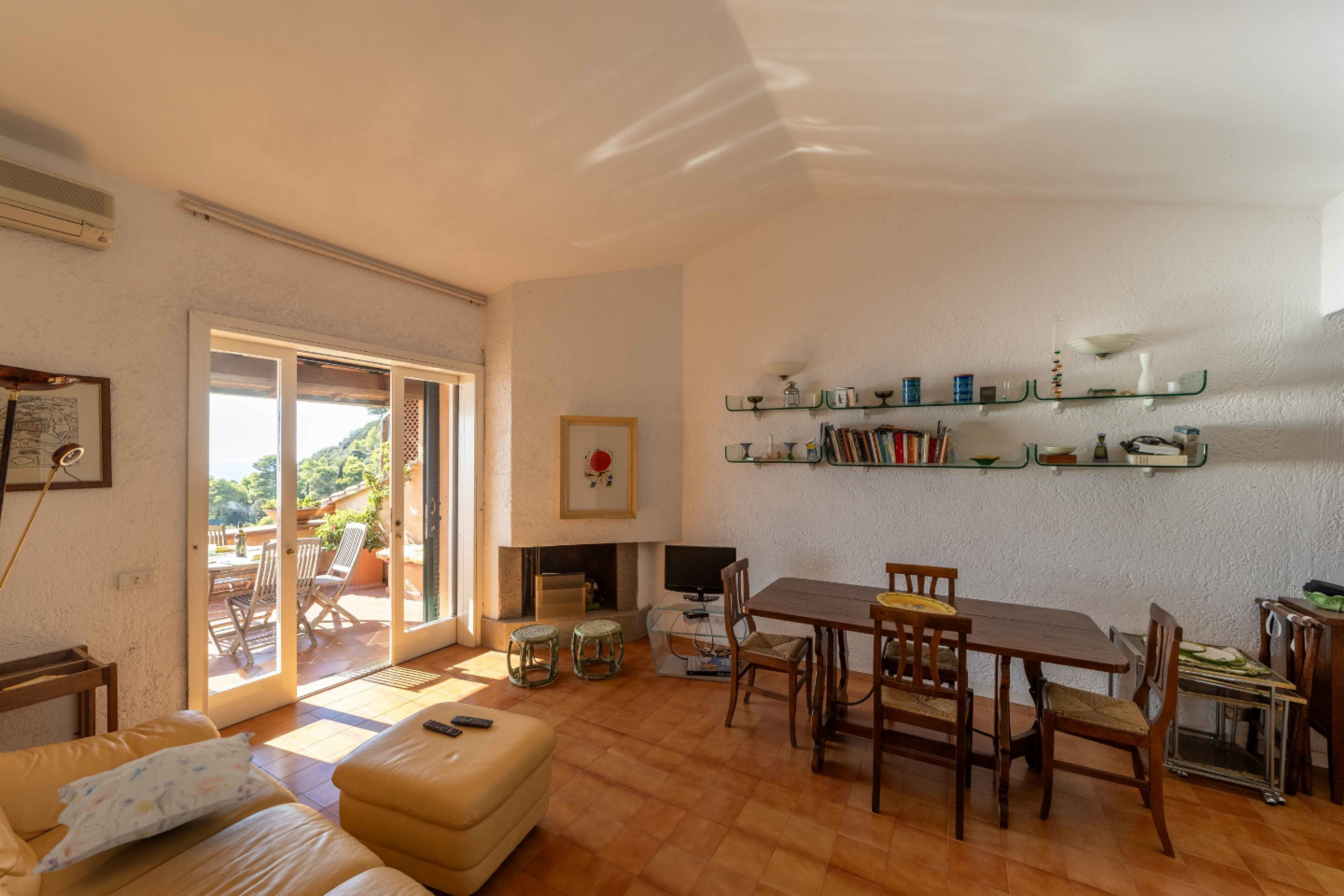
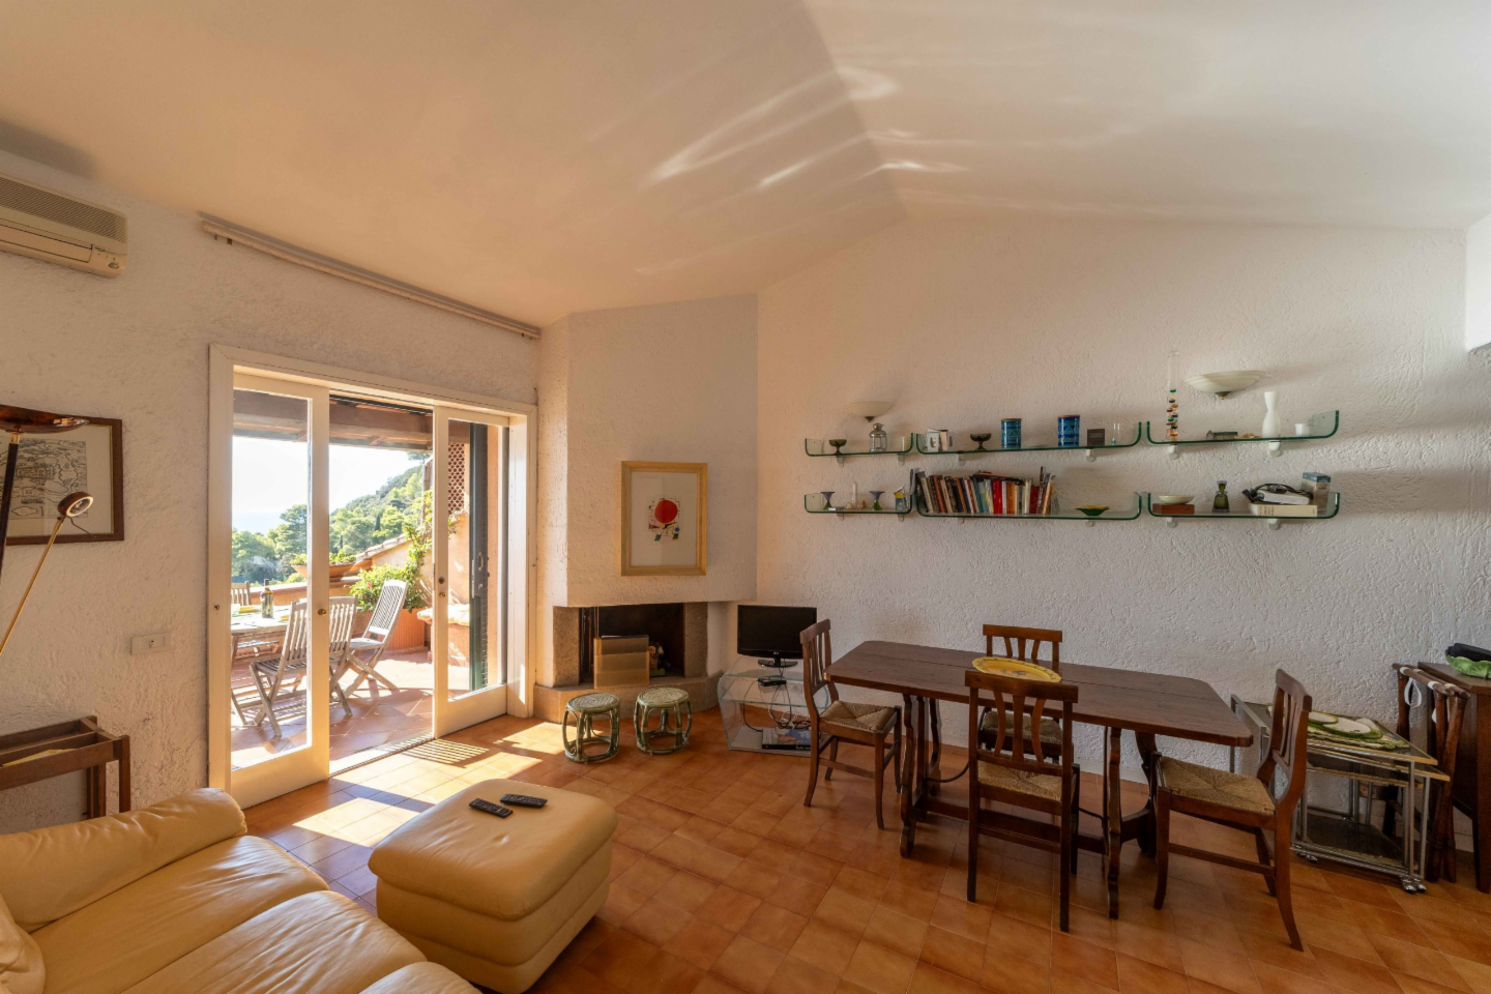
- decorative pillow (165, 788)
